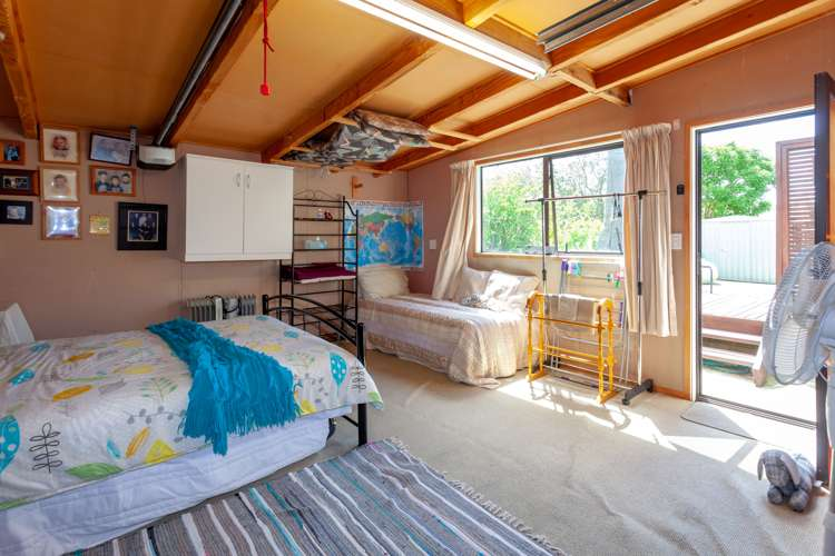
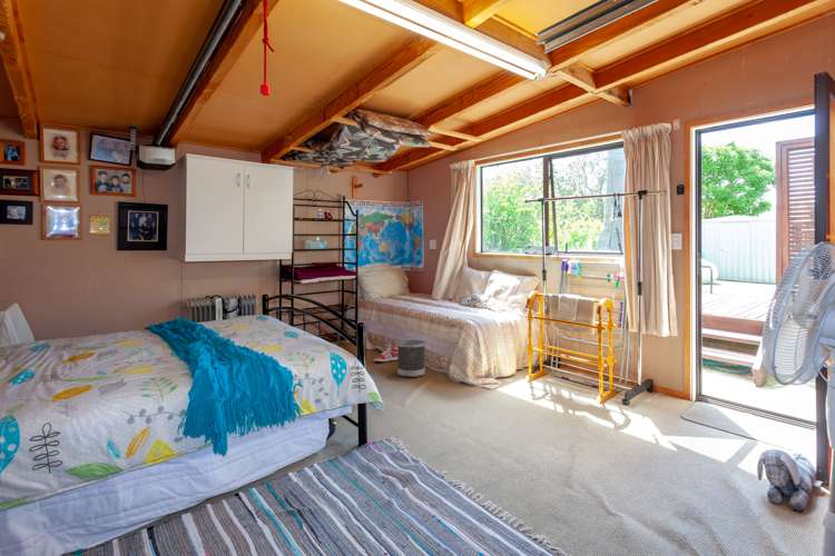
+ wastebasket (411, 357)
+ sneaker (386, 353)
